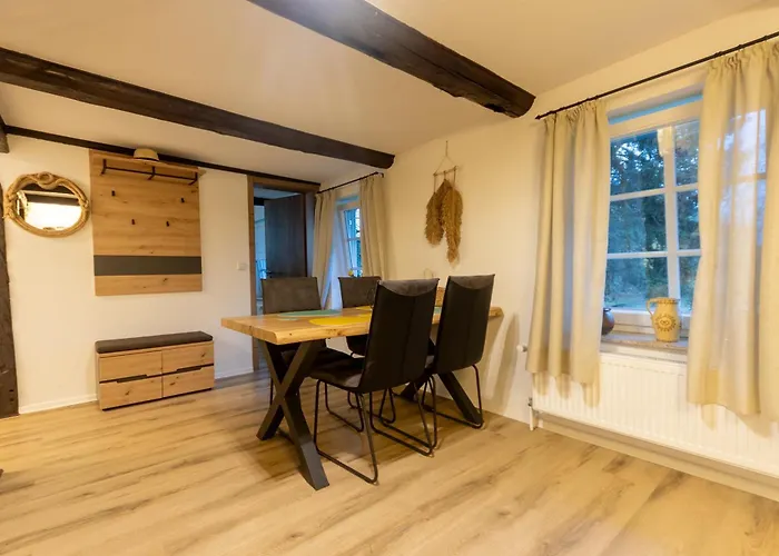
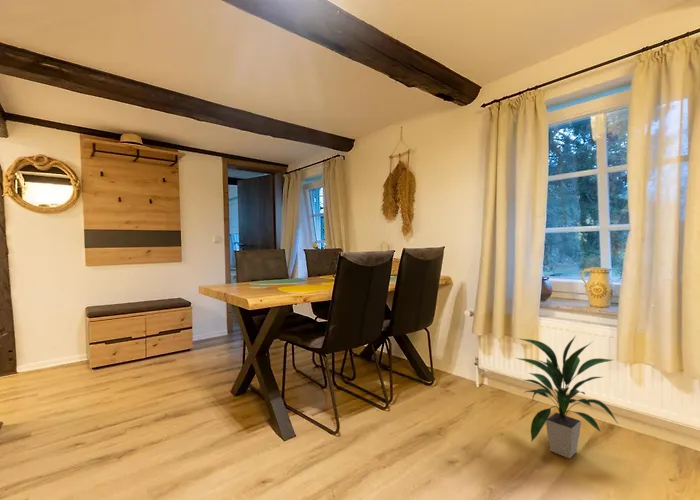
+ indoor plant (559, 393)
